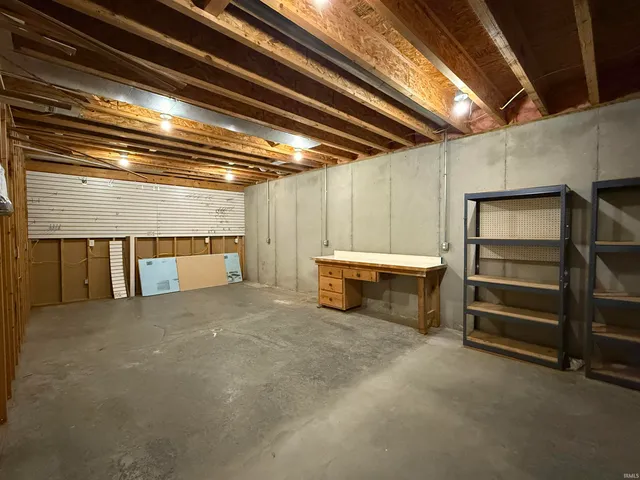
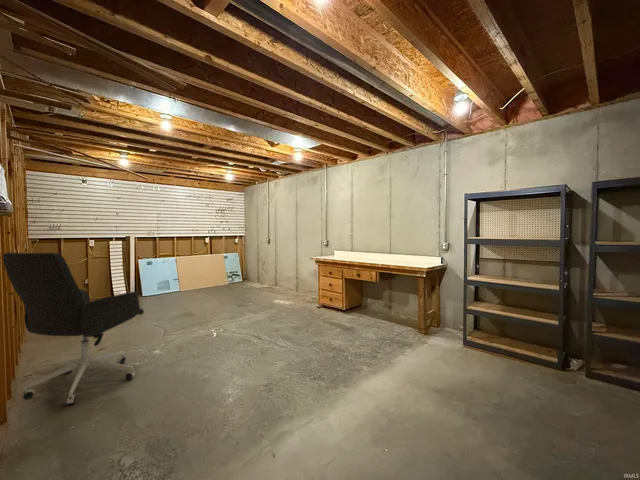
+ office chair (84, 315)
